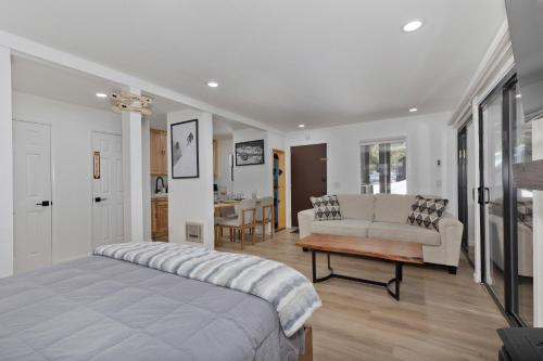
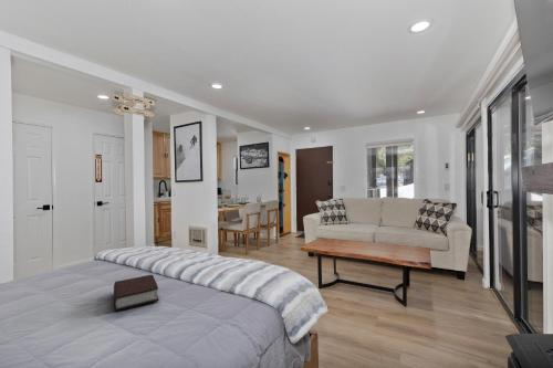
+ bible (135, 291)
